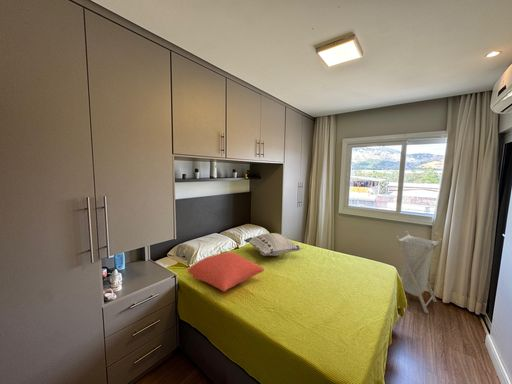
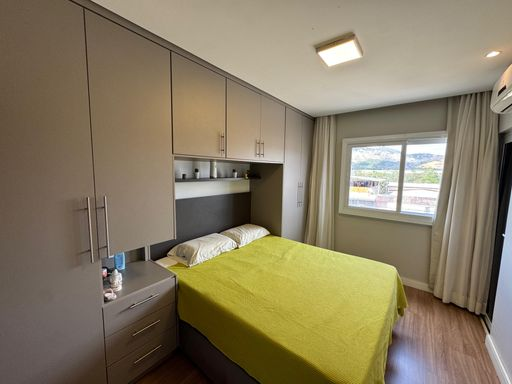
- decorative pillow (271, 243)
- cushion (226, 269)
- laundry hamper (415, 268)
